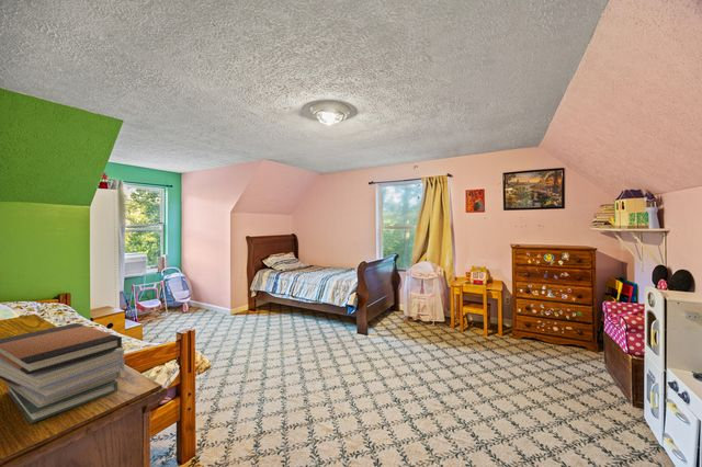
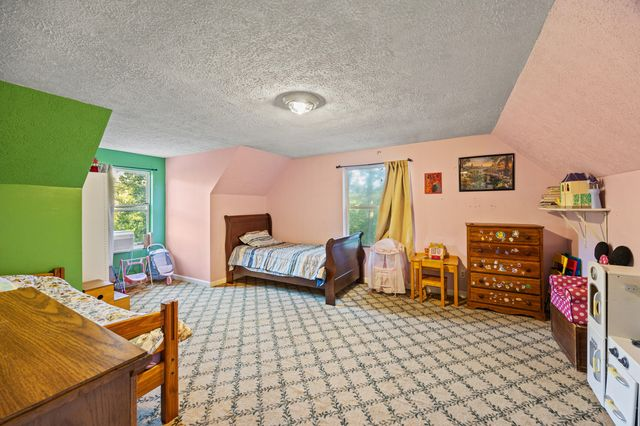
- book stack (59, 365)
